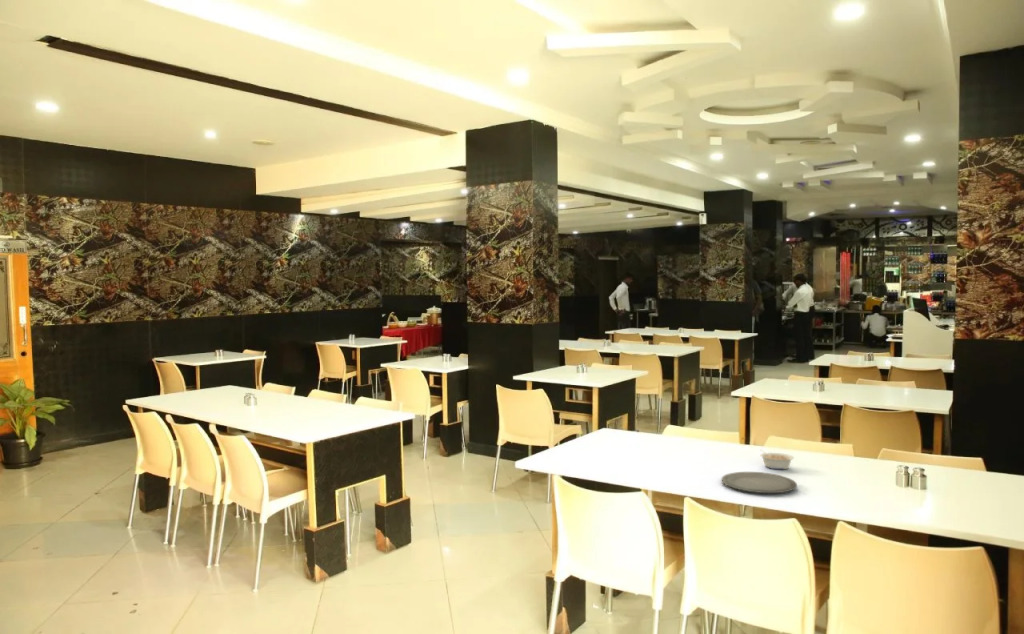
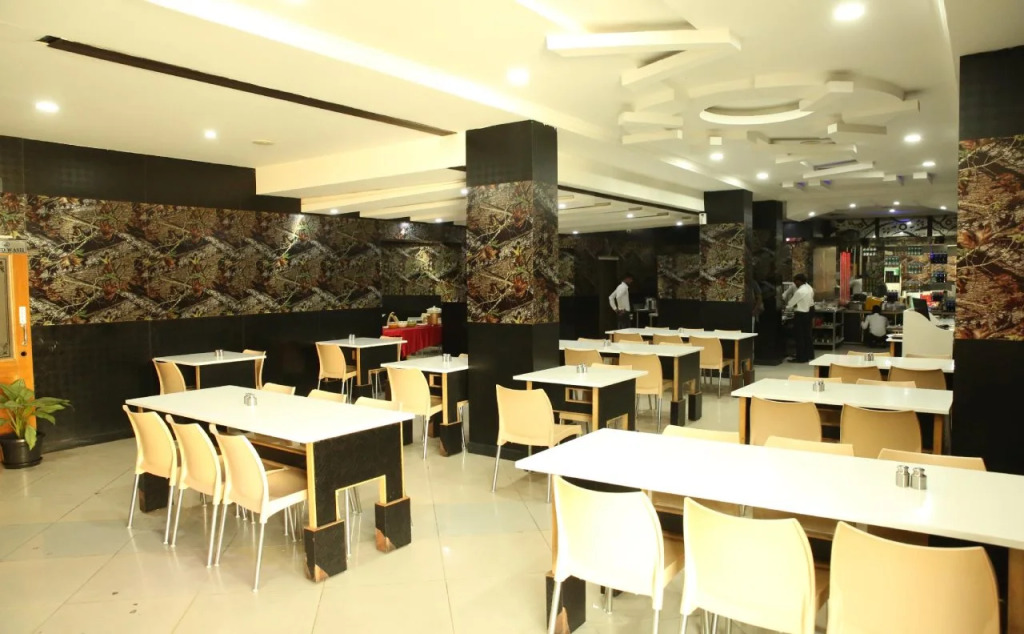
- legume (775, 460)
- plate (758, 483)
